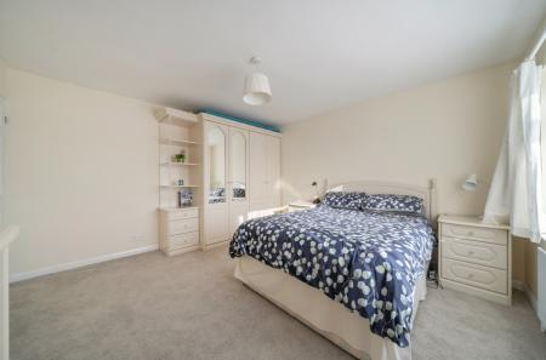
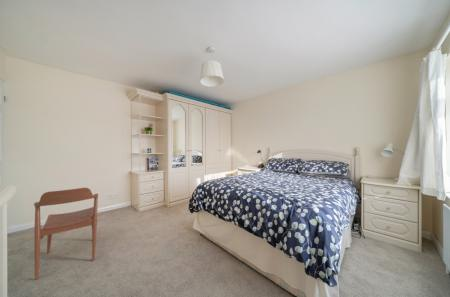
+ chair (70, 220)
